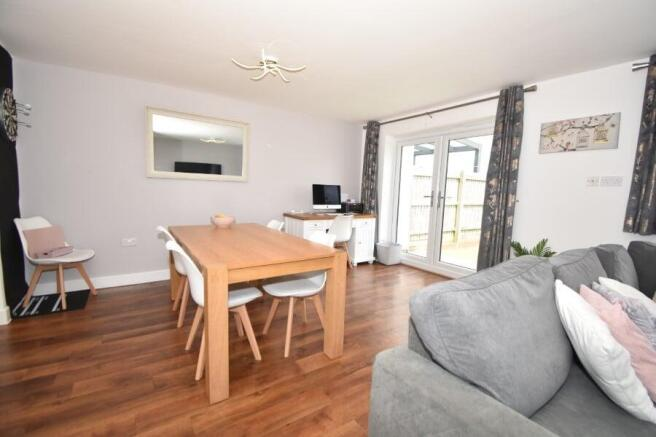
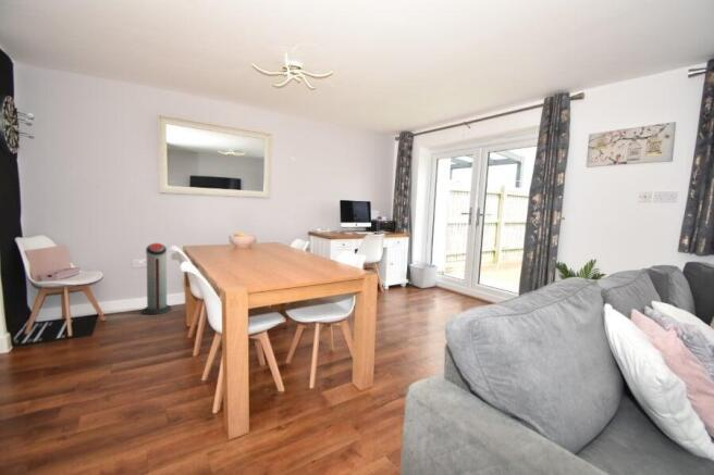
+ air purifier (157, 277)
